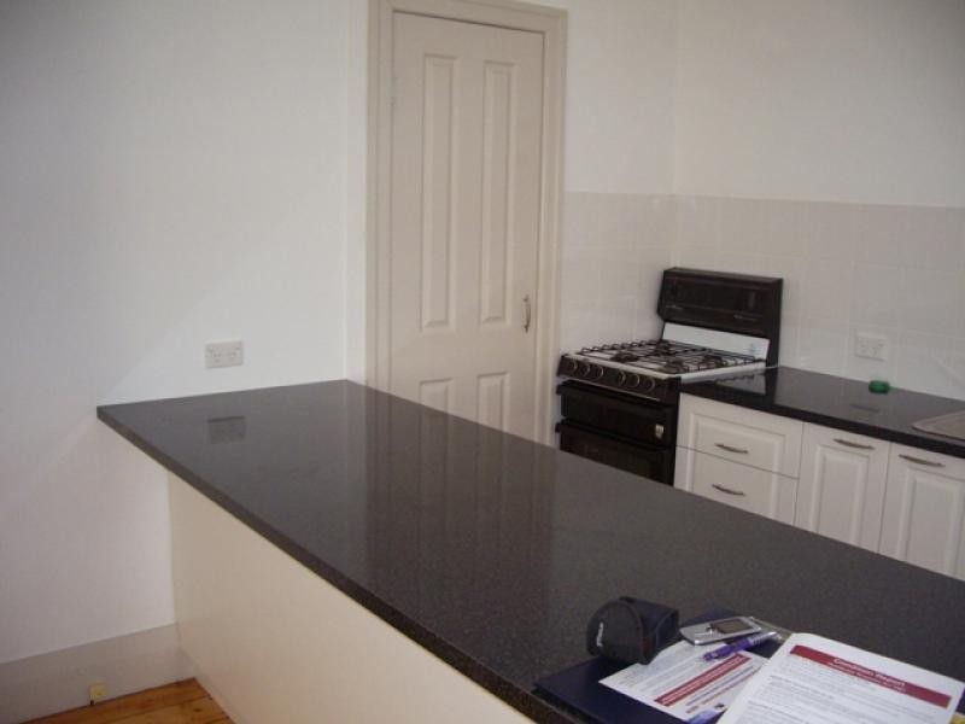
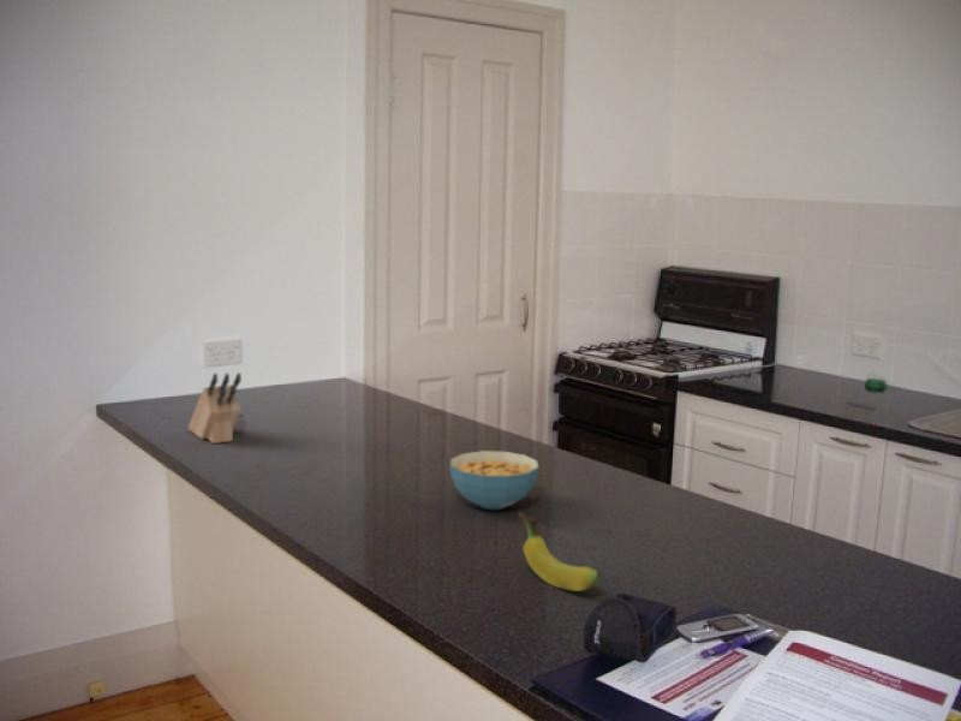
+ fruit (556, 559)
+ cereal bowl (493, 484)
+ knife block (215, 401)
